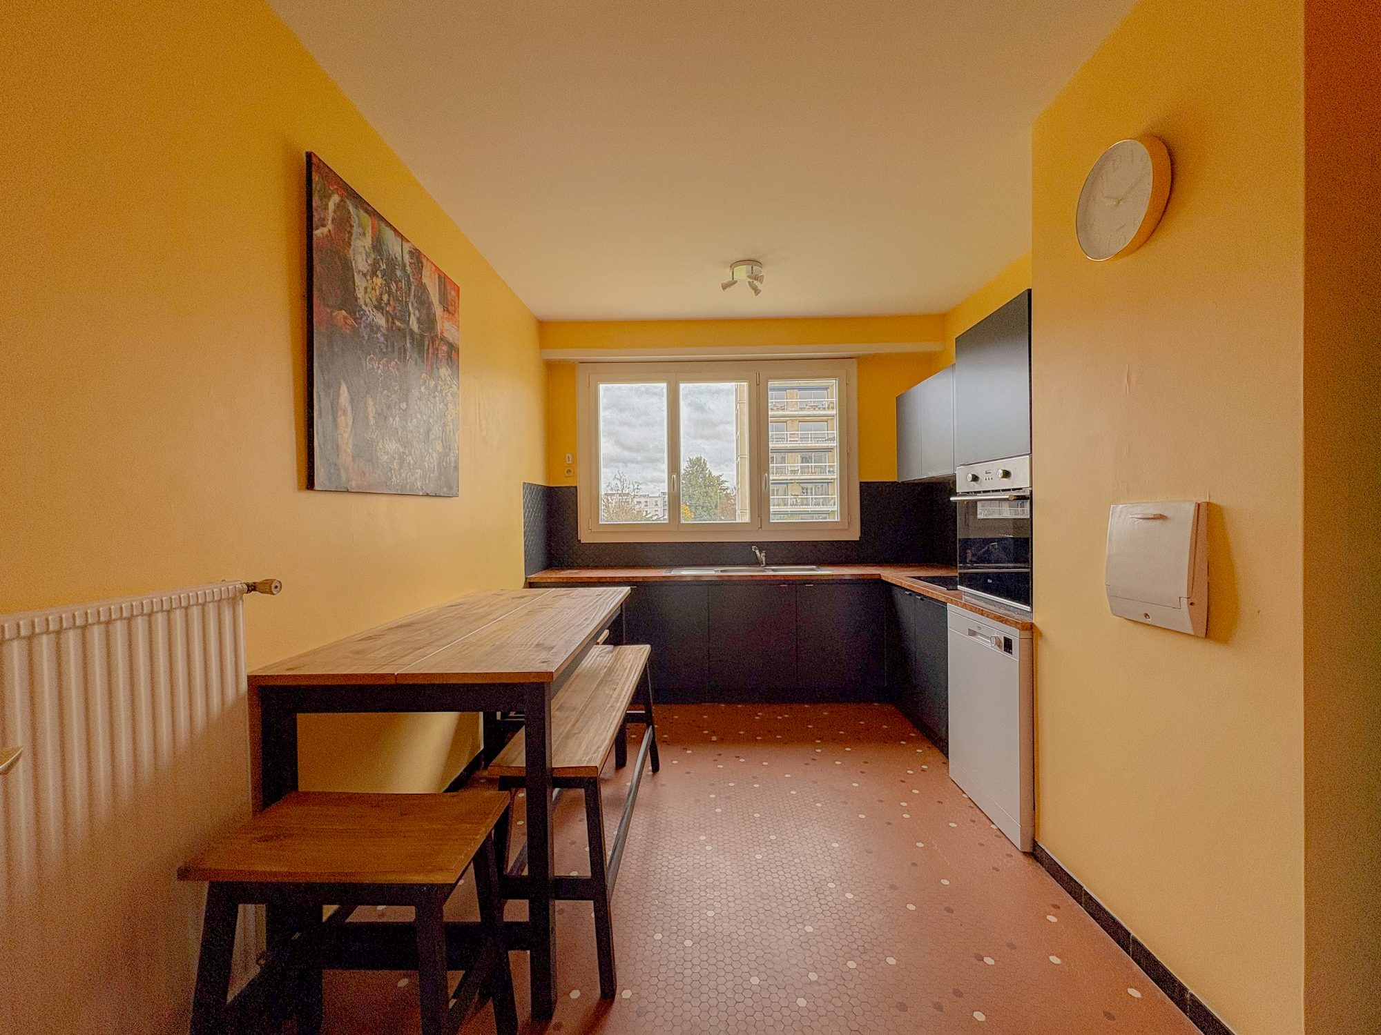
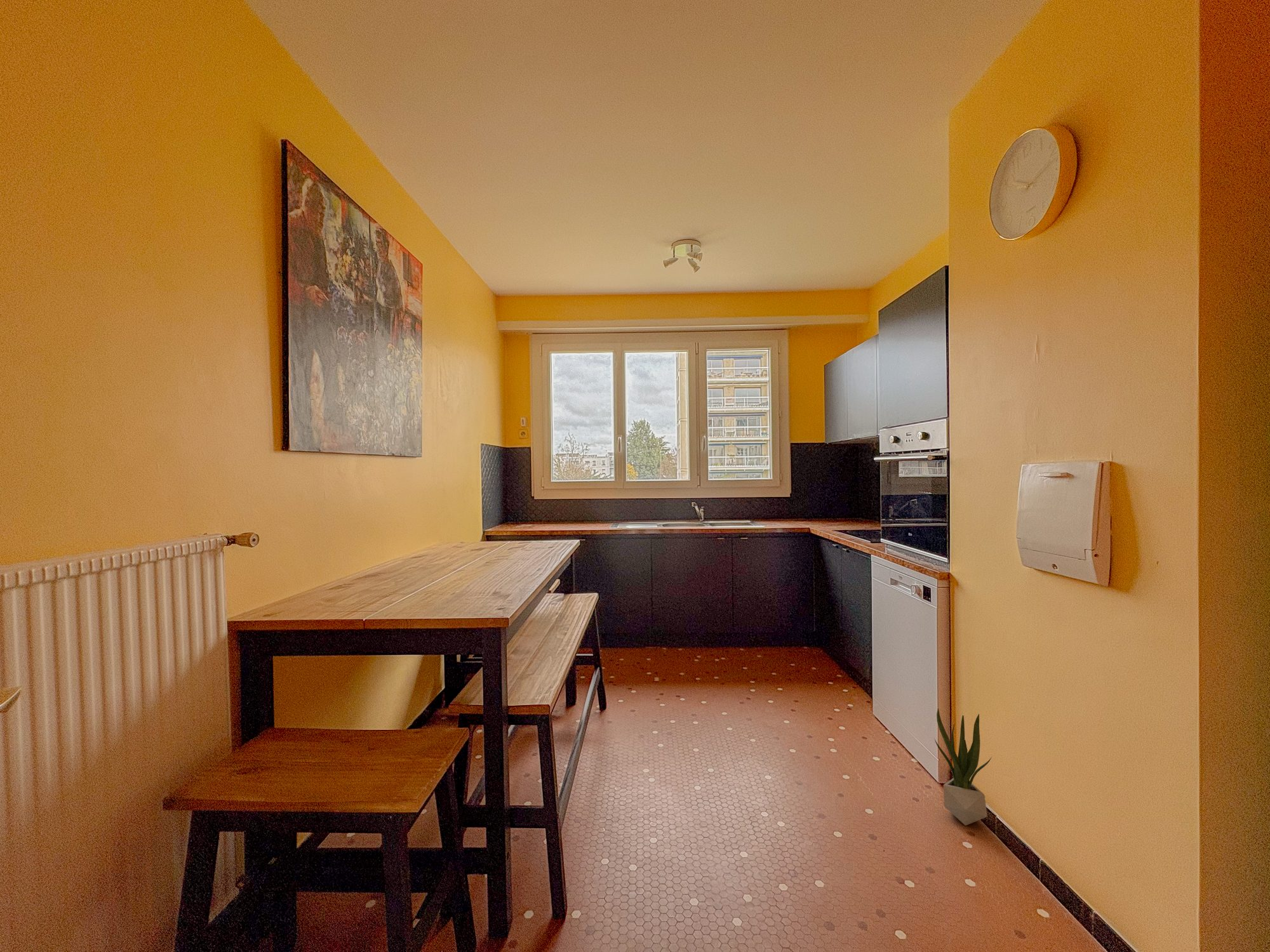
+ potted plant (965, 766)
